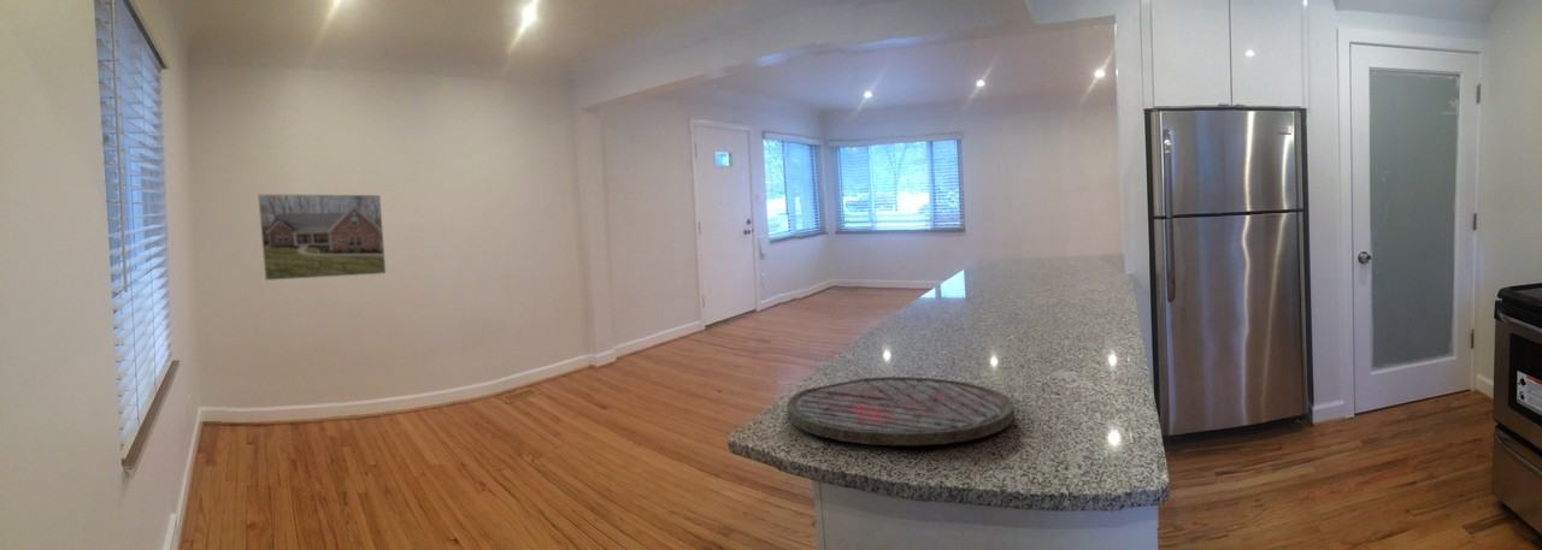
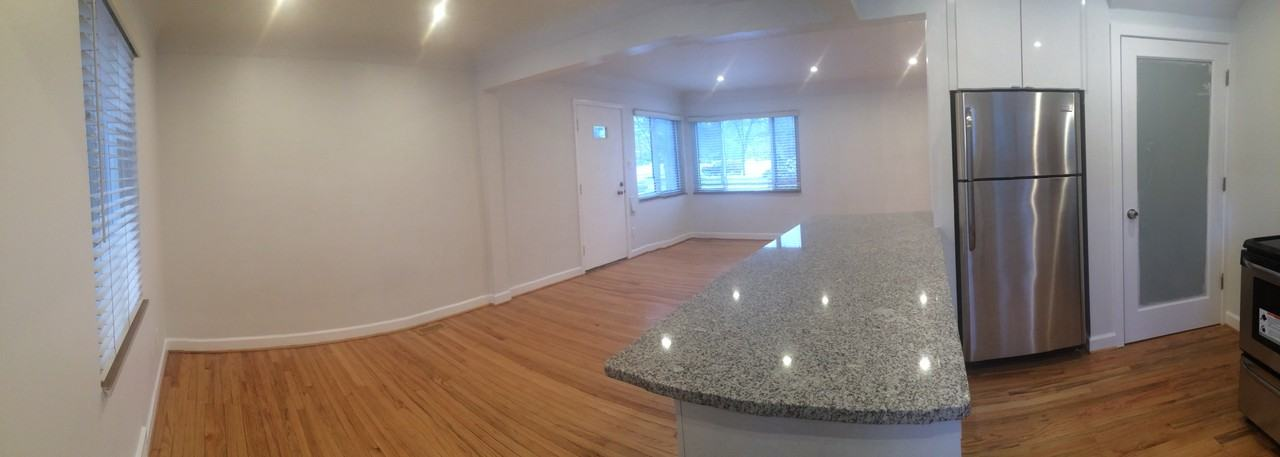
- cutting board (896, 406)
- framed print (324, 236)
